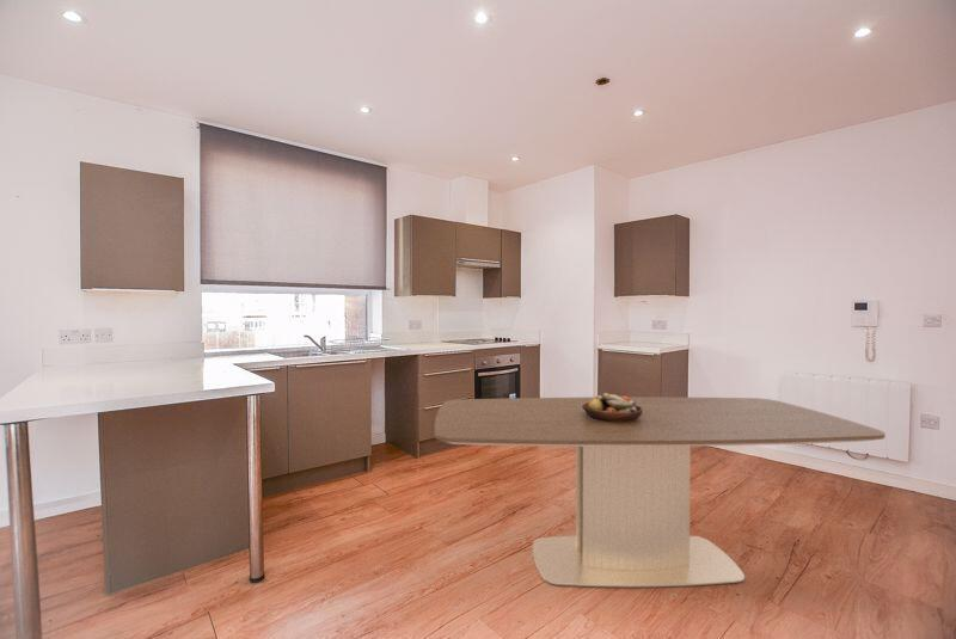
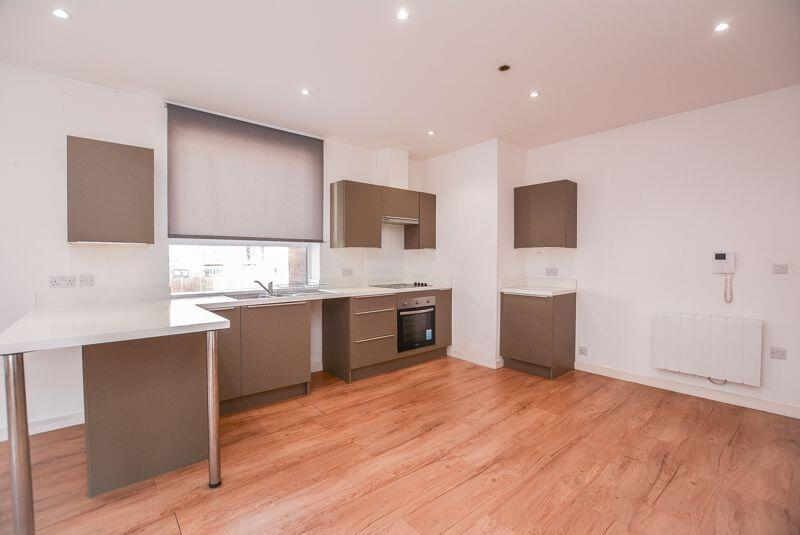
- fruit bowl (612, 404)
- dining table (631, 486)
